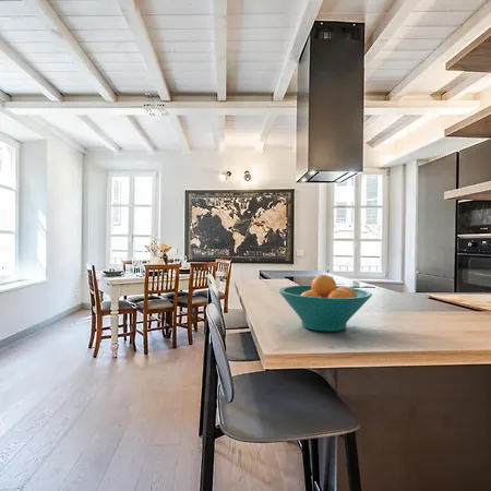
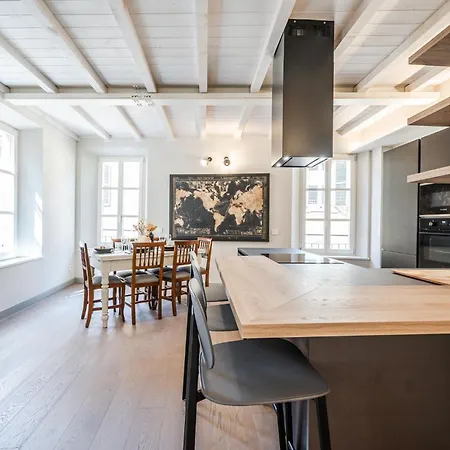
- fruit bowl (323, 300)
